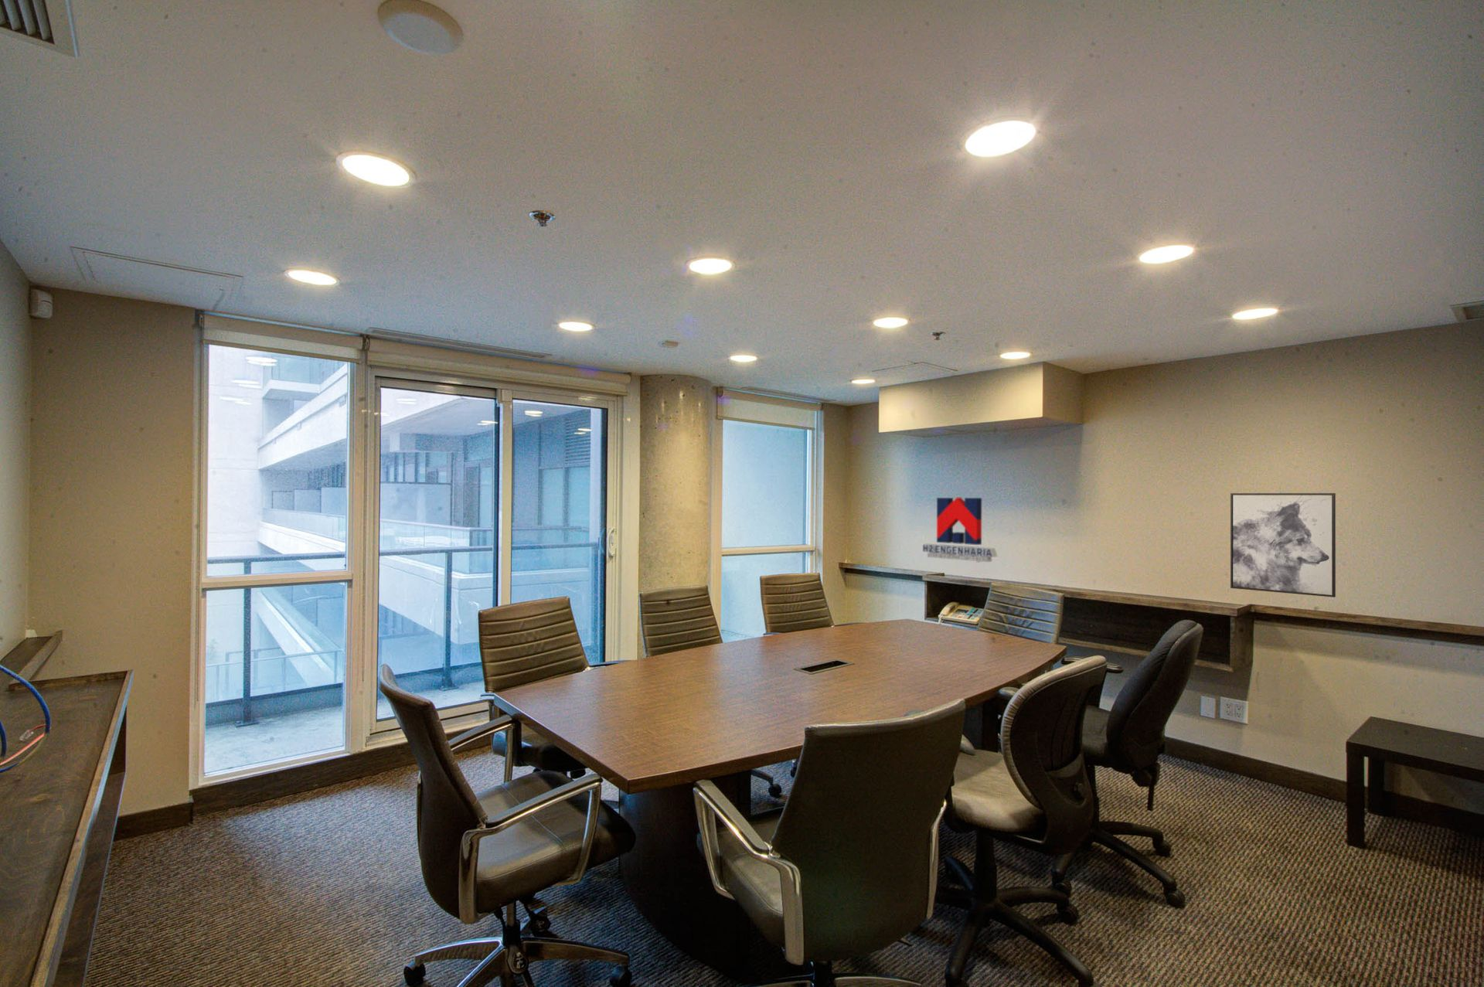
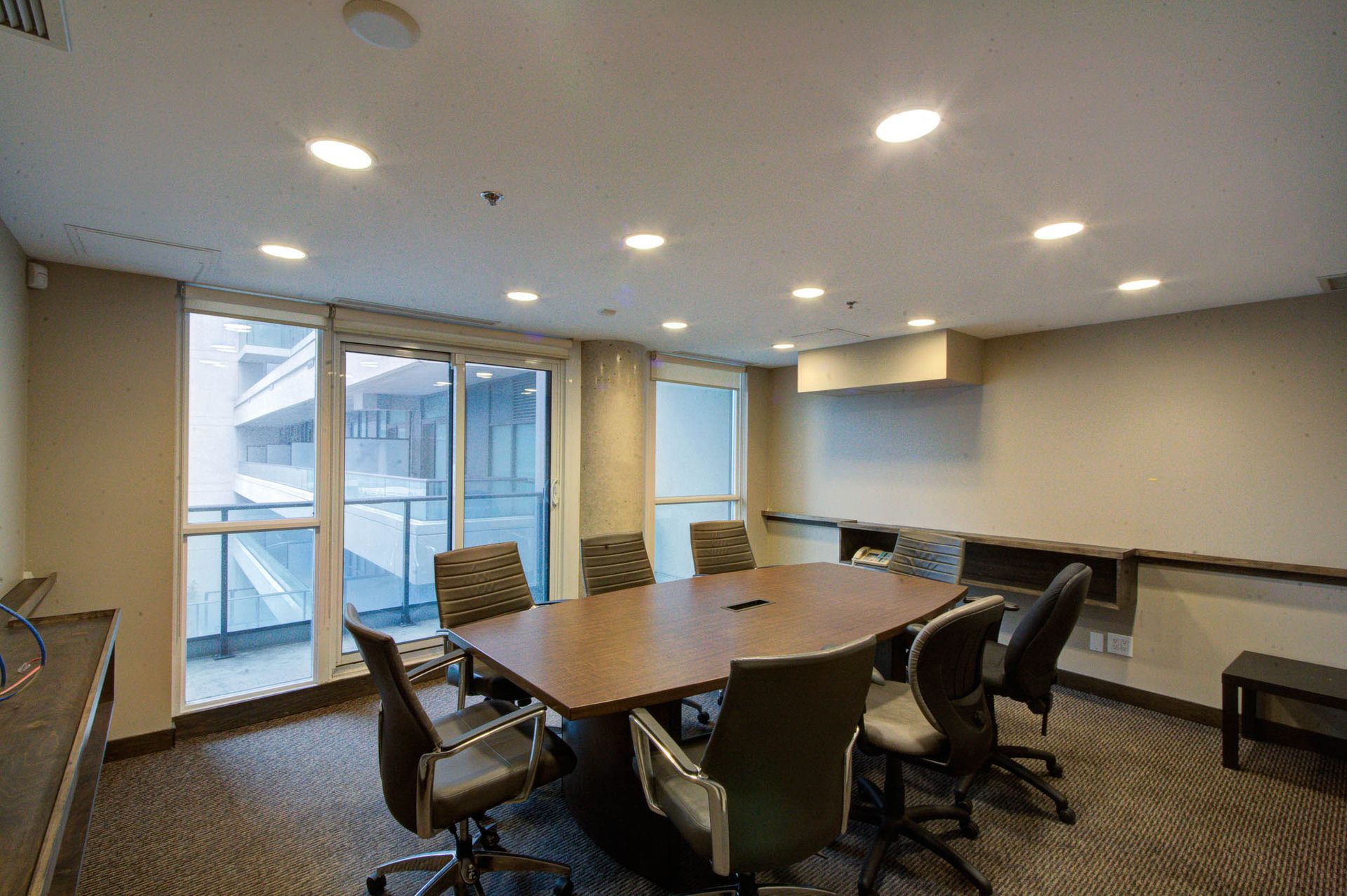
- logo (958, 532)
- wall art (1280, 543)
